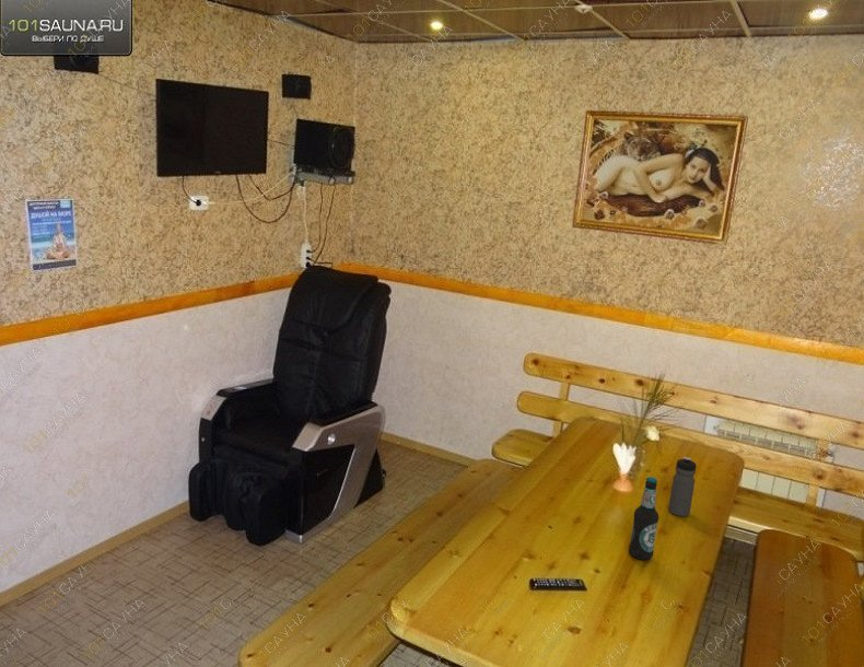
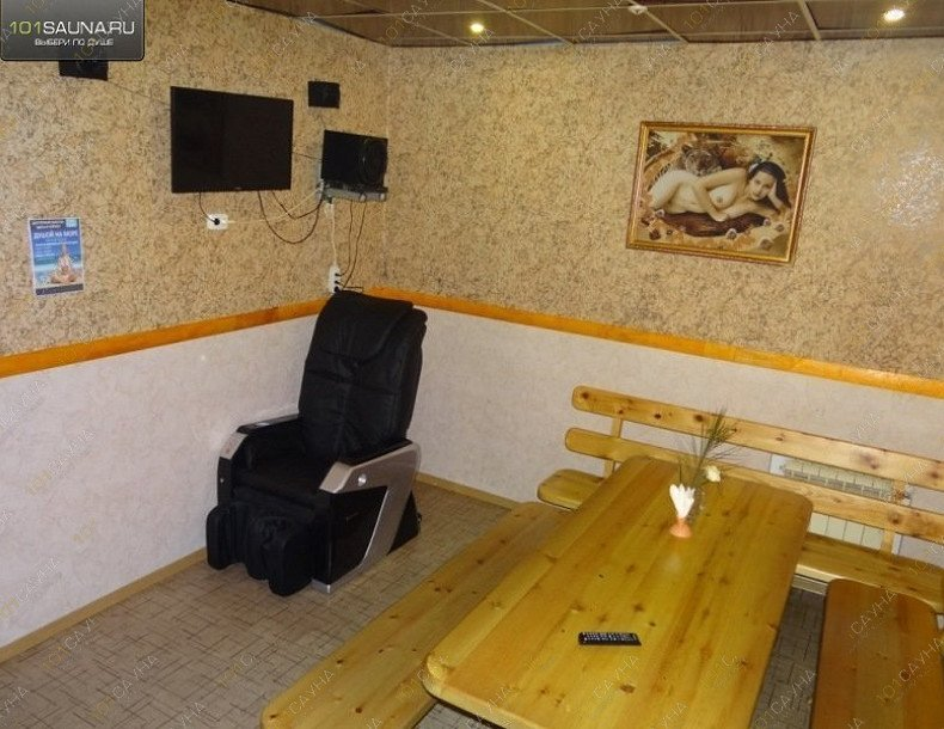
- bottle (645, 517)
- water bottle (682, 484)
